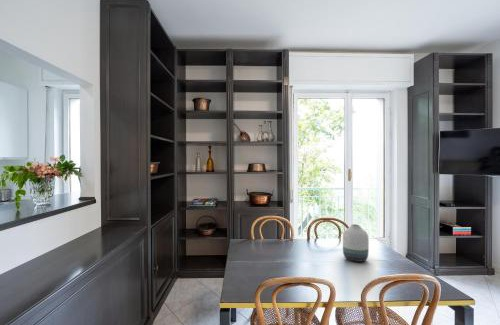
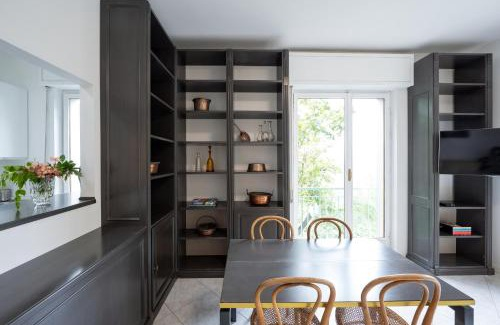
- vase (355, 242)
